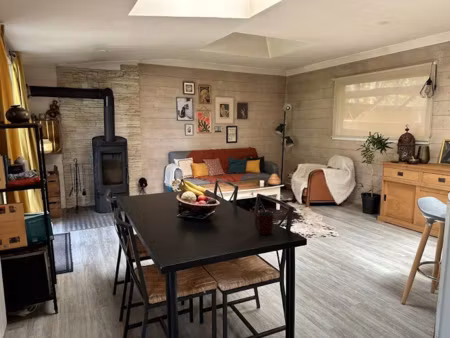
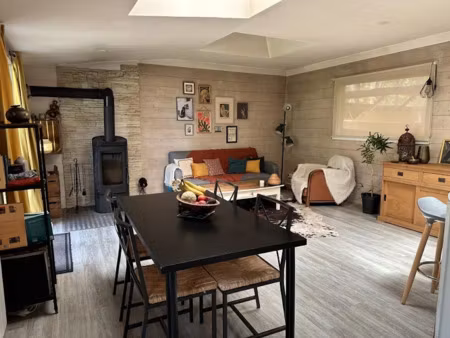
- mug (263, 223)
